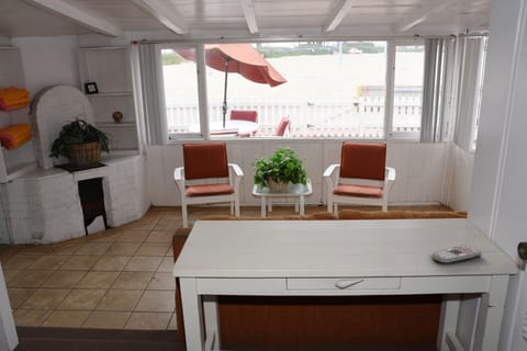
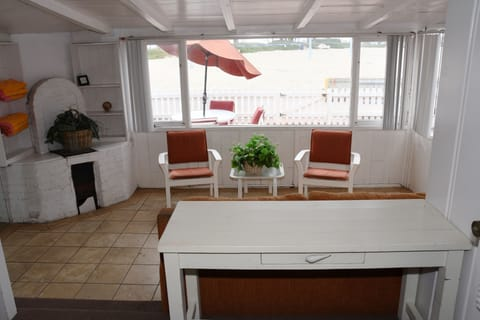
- remote control (455, 254)
